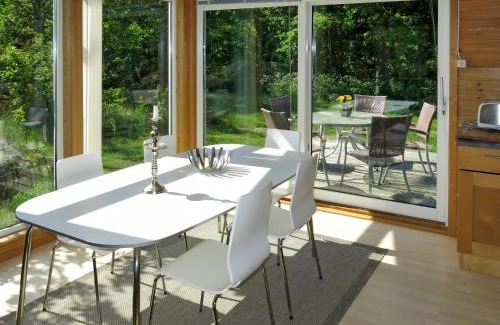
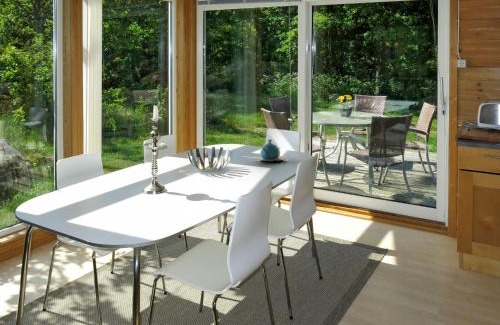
+ teapot (271, 149)
